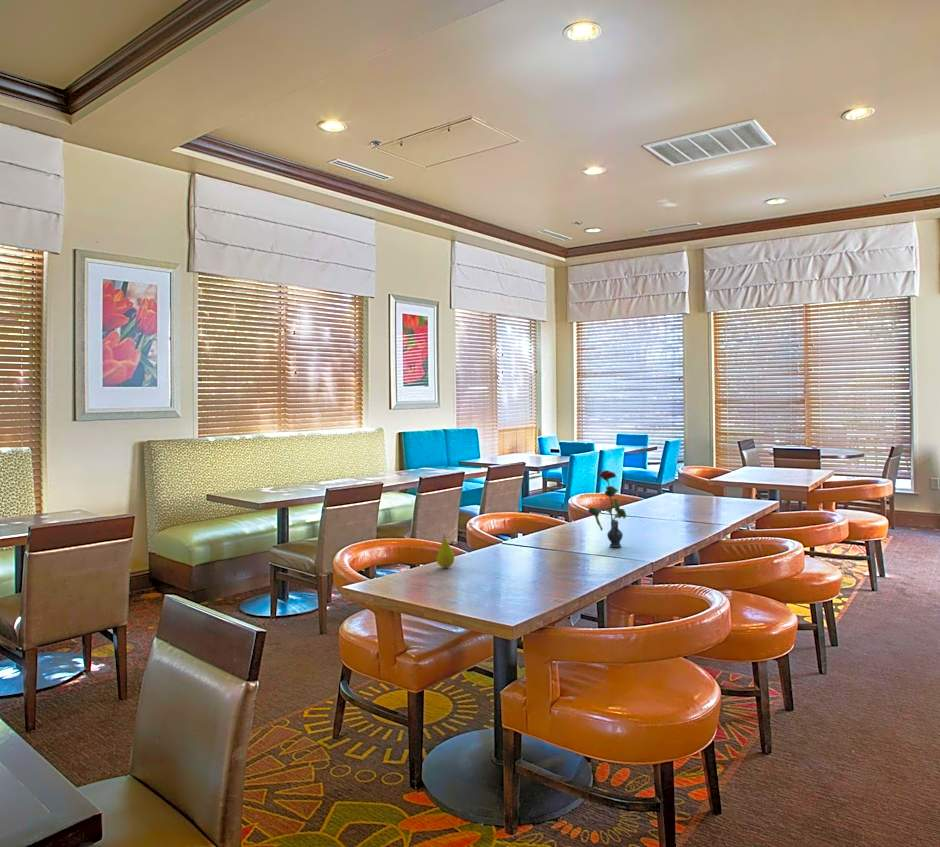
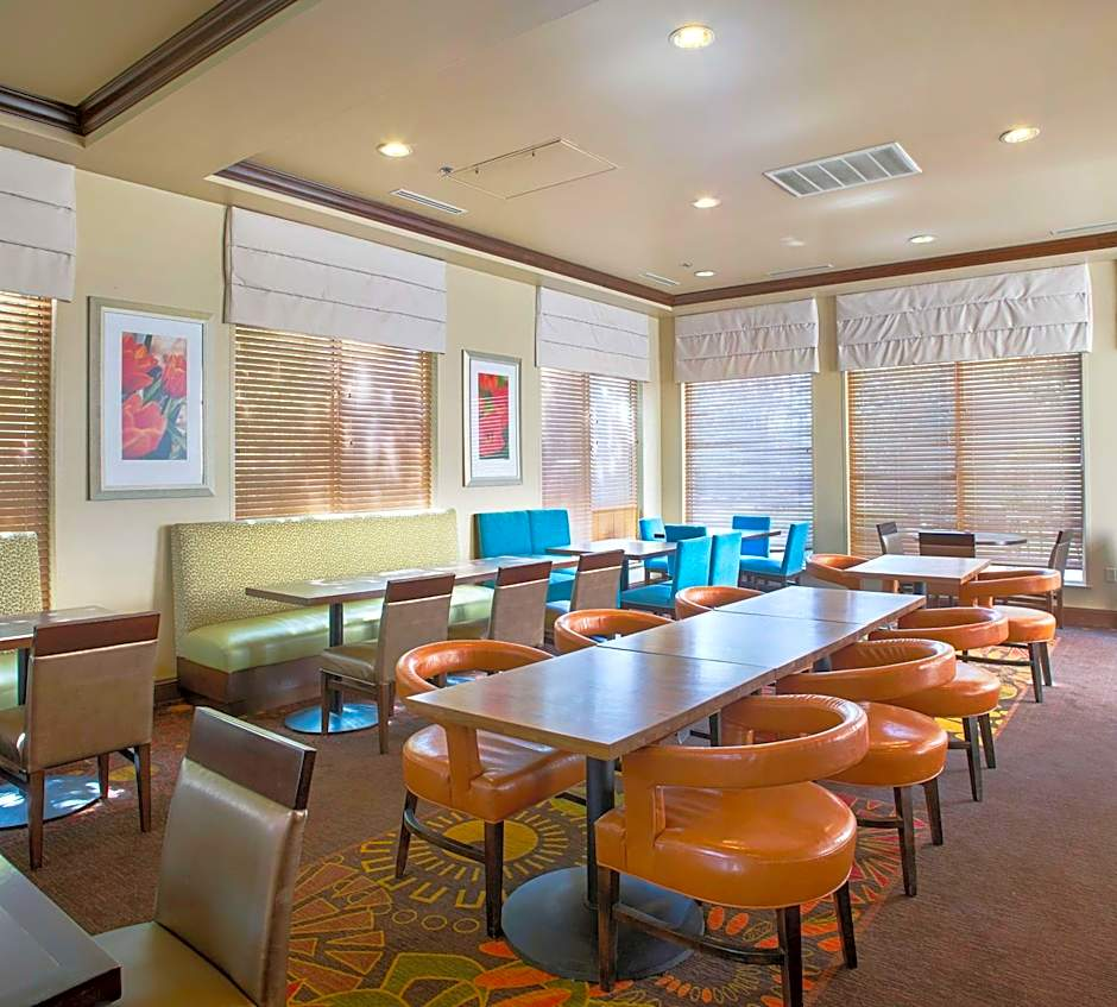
- vase (606, 509)
- fruit (445, 550)
